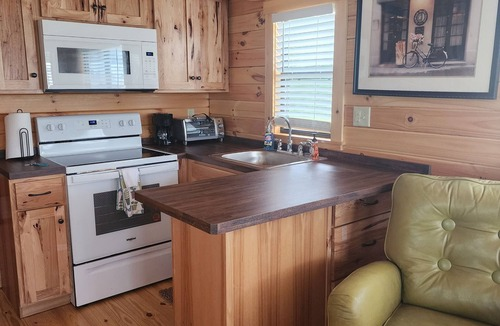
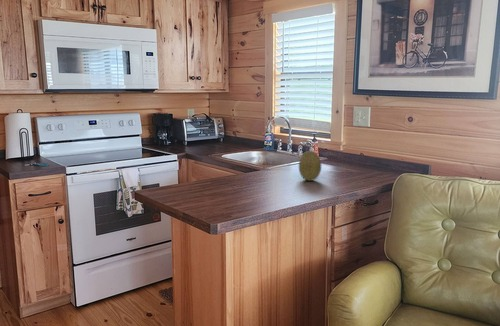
+ fruit (309, 165)
